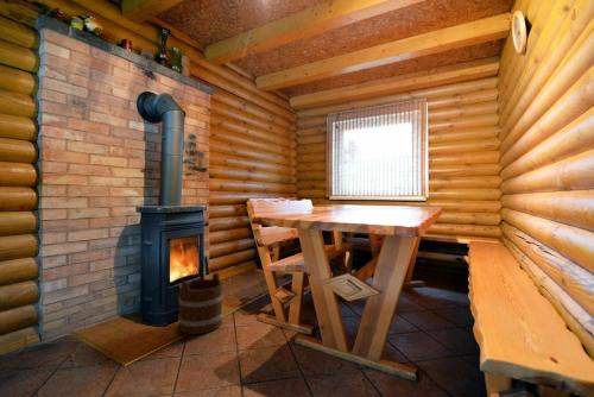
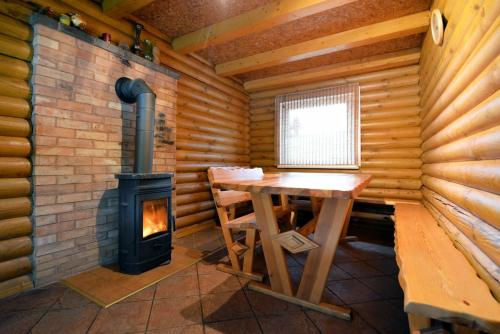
- bucket (201, 301)
